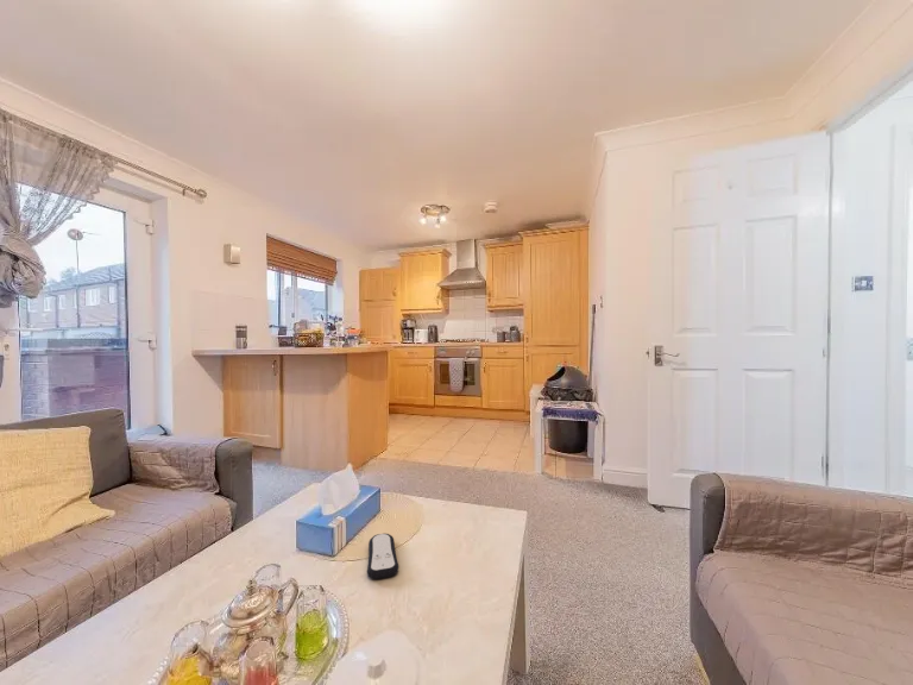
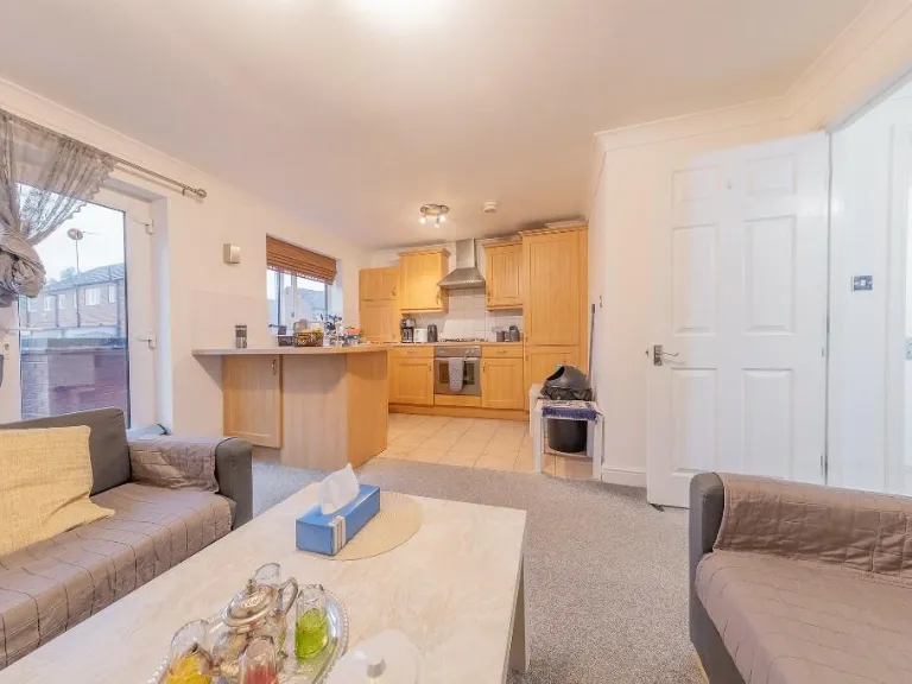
- remote control (382, 553)
